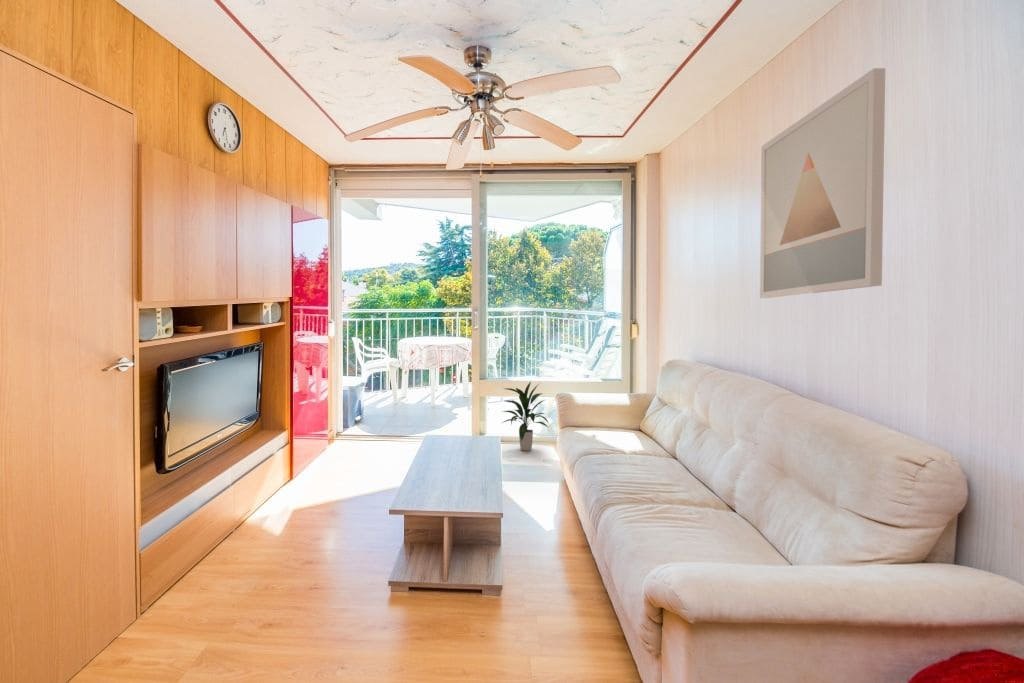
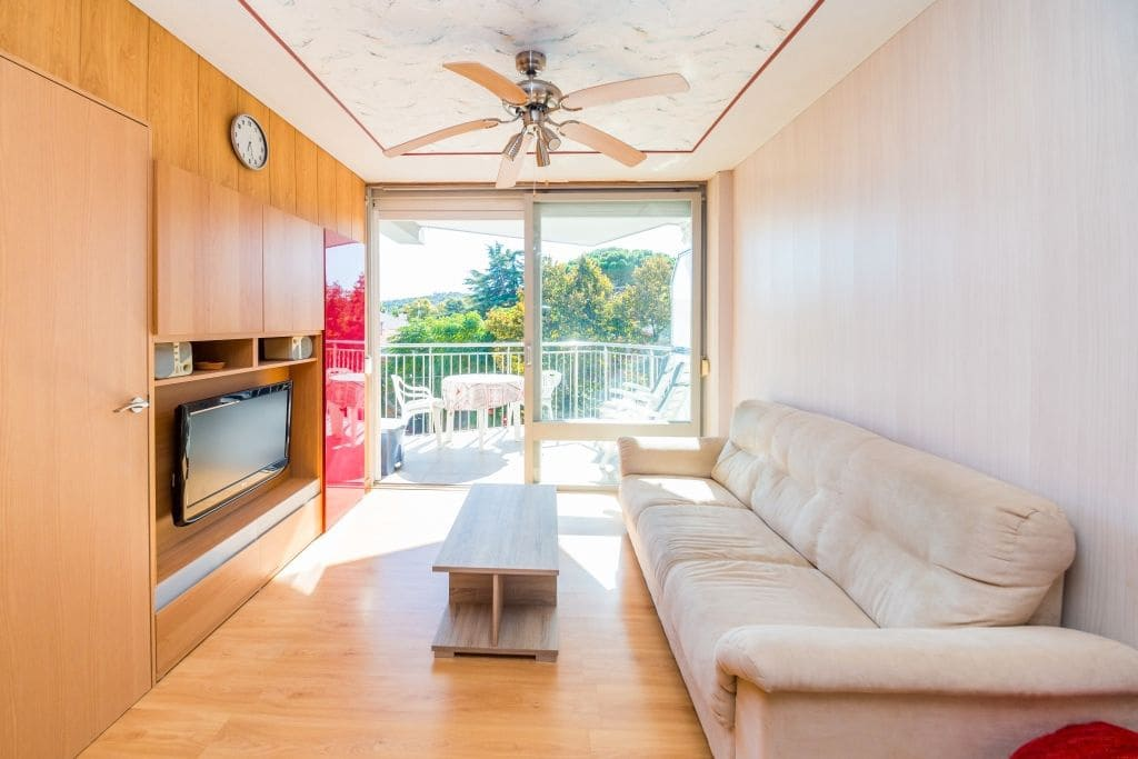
- wall art (811, 203)
- indoor plant (524, 415)
